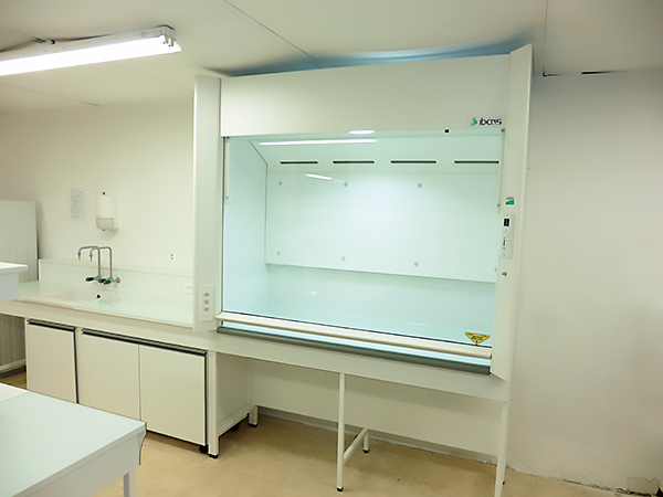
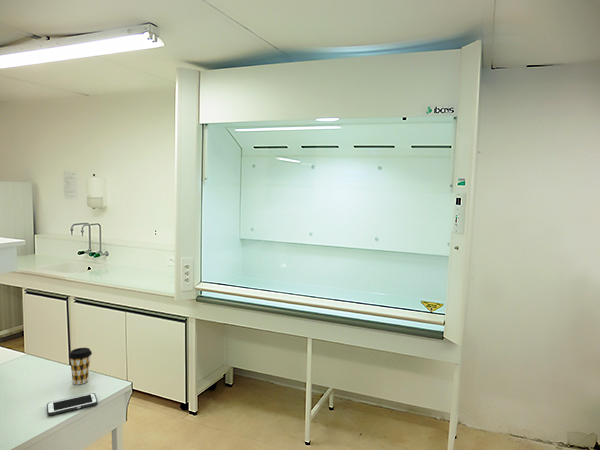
+ coffee cup (80, 366)
+ cell phone (72, 403)
